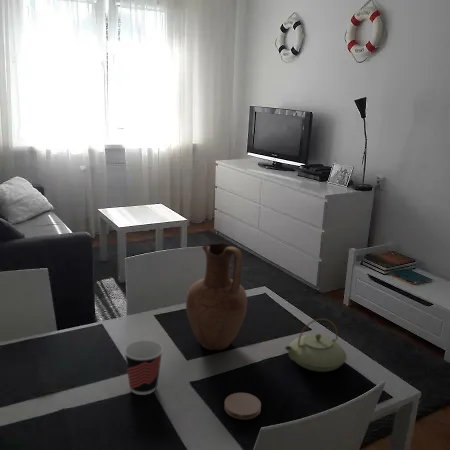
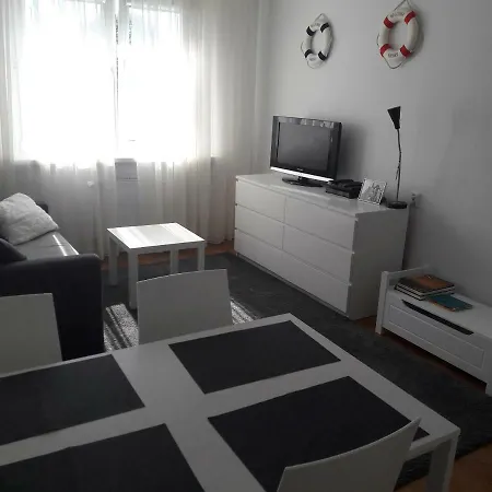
- vase (216, 295)
- coaster (242, 405)
- cup (143, 368)
- teapot (314, 341)
